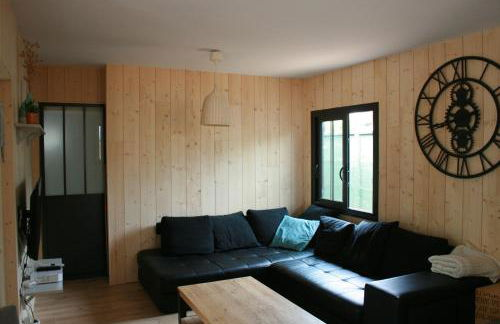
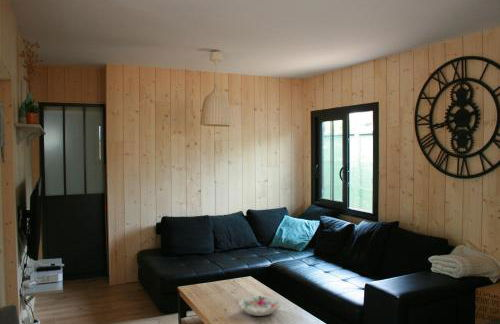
+ decorative bowl (259, 307)
